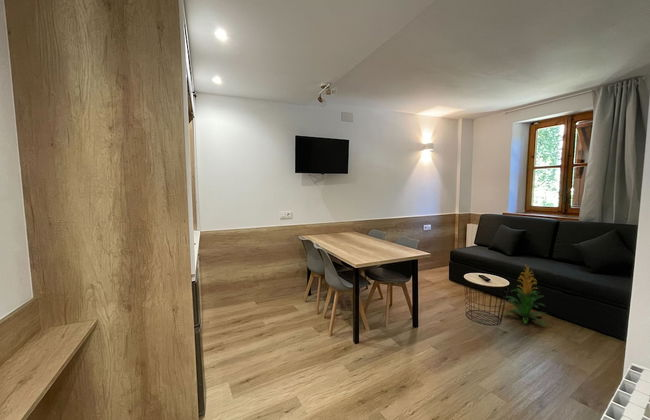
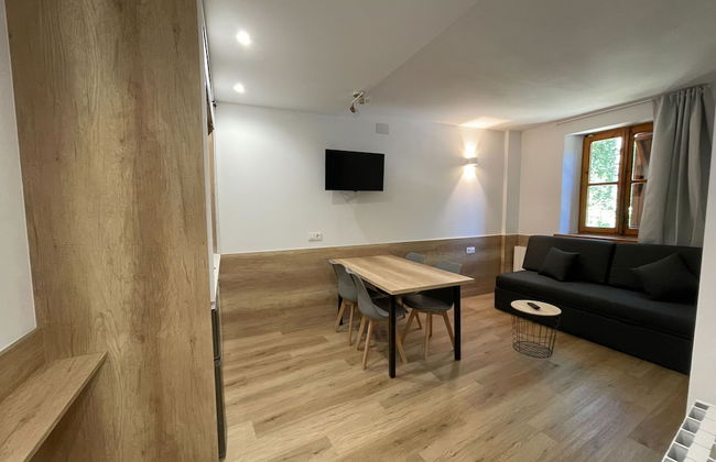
- indoor plant (527, 291)
